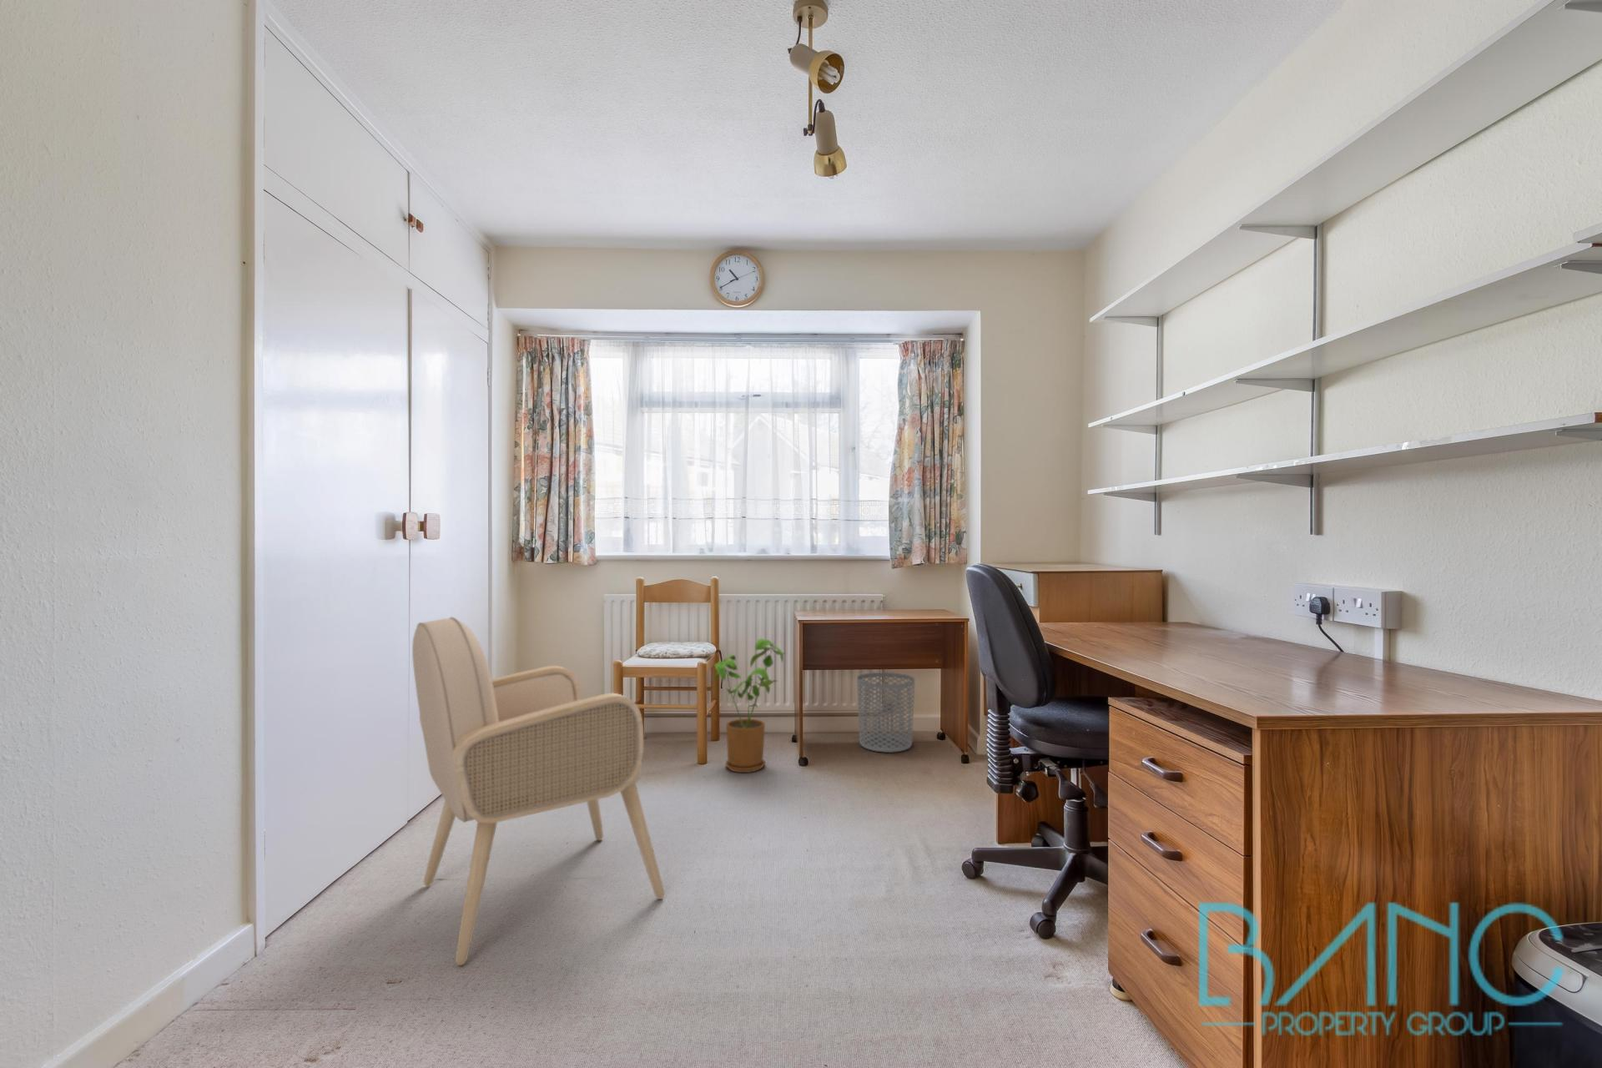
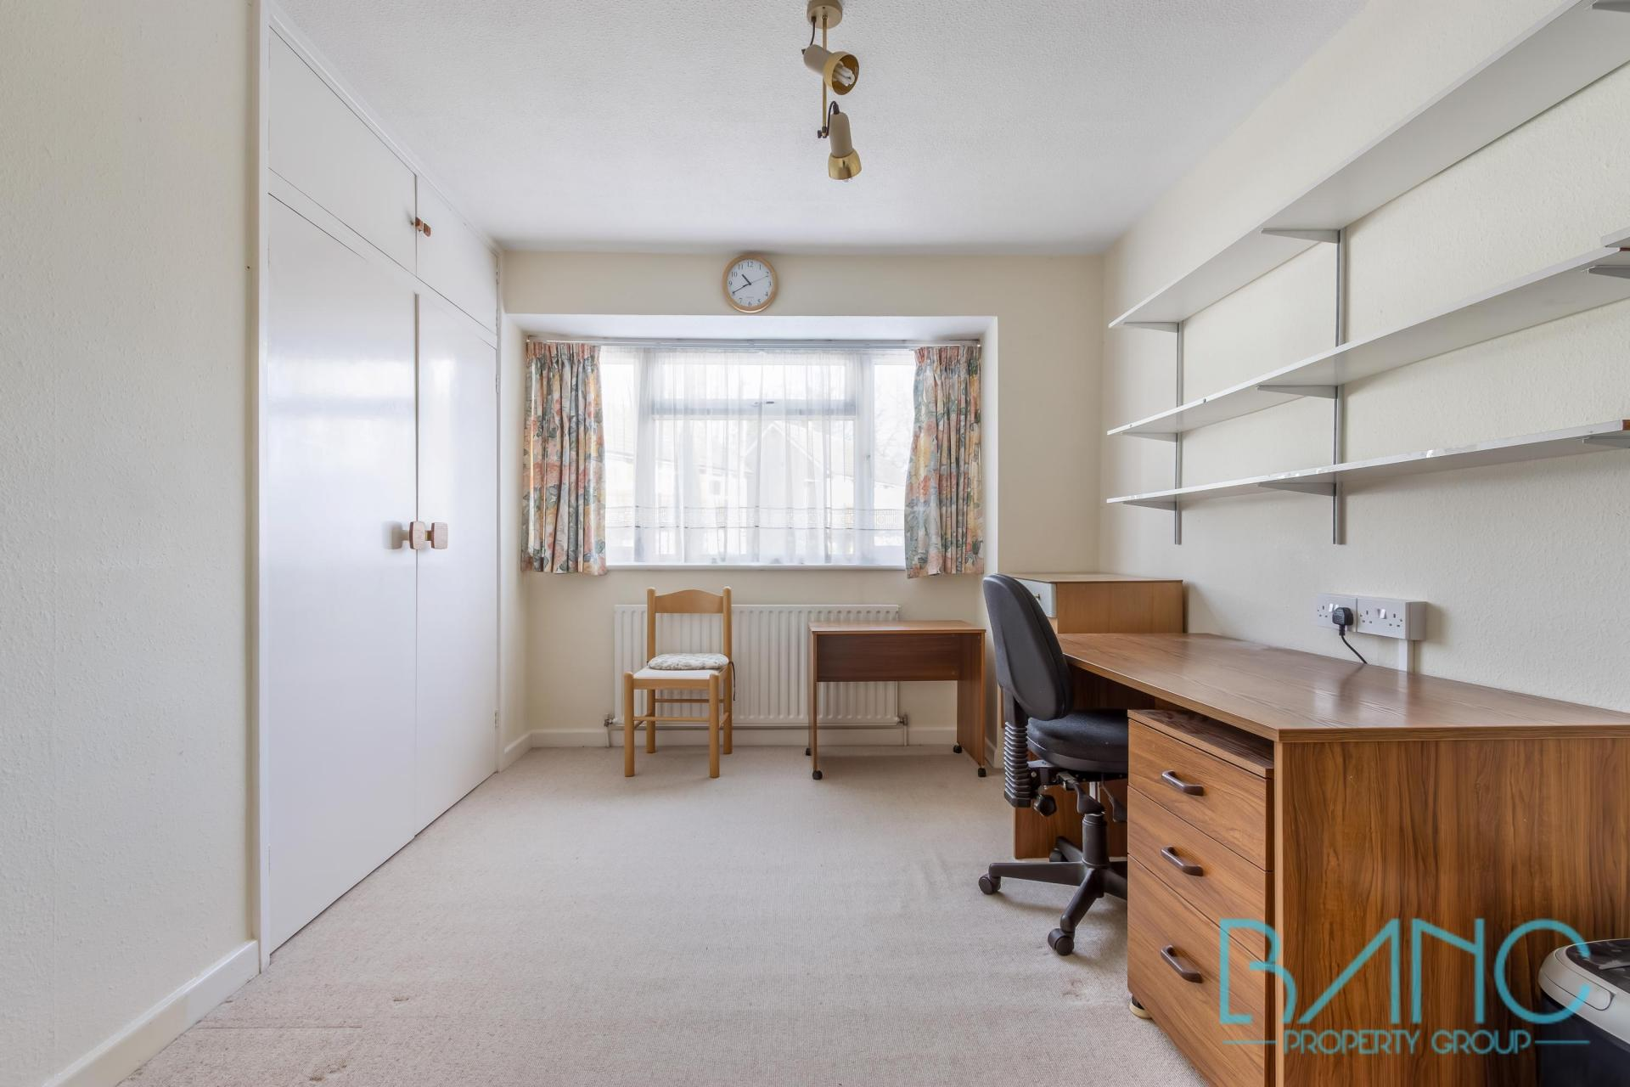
- armchair (533, 752)
- house plant (749, 703)
- waste bin (884, 710)
